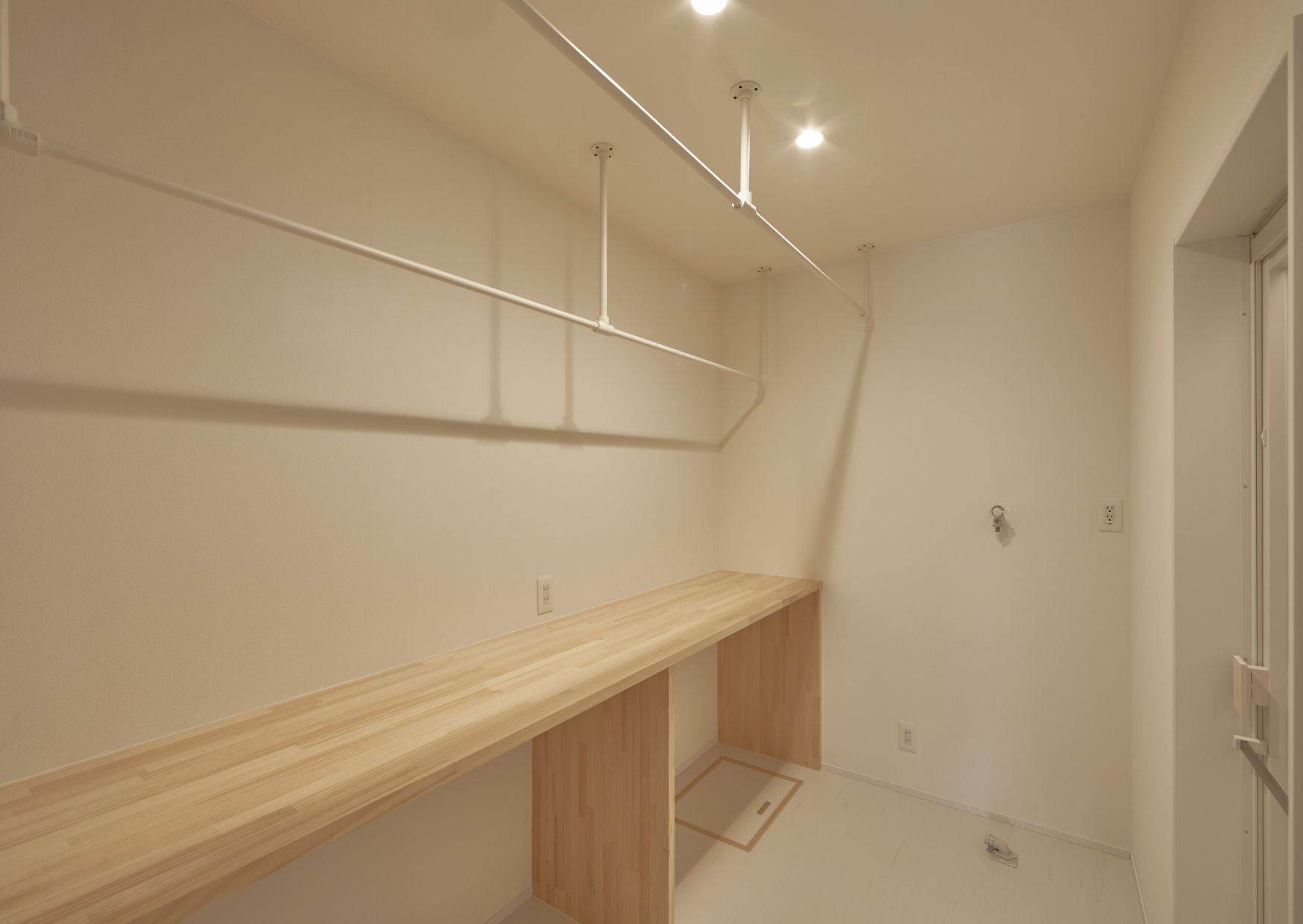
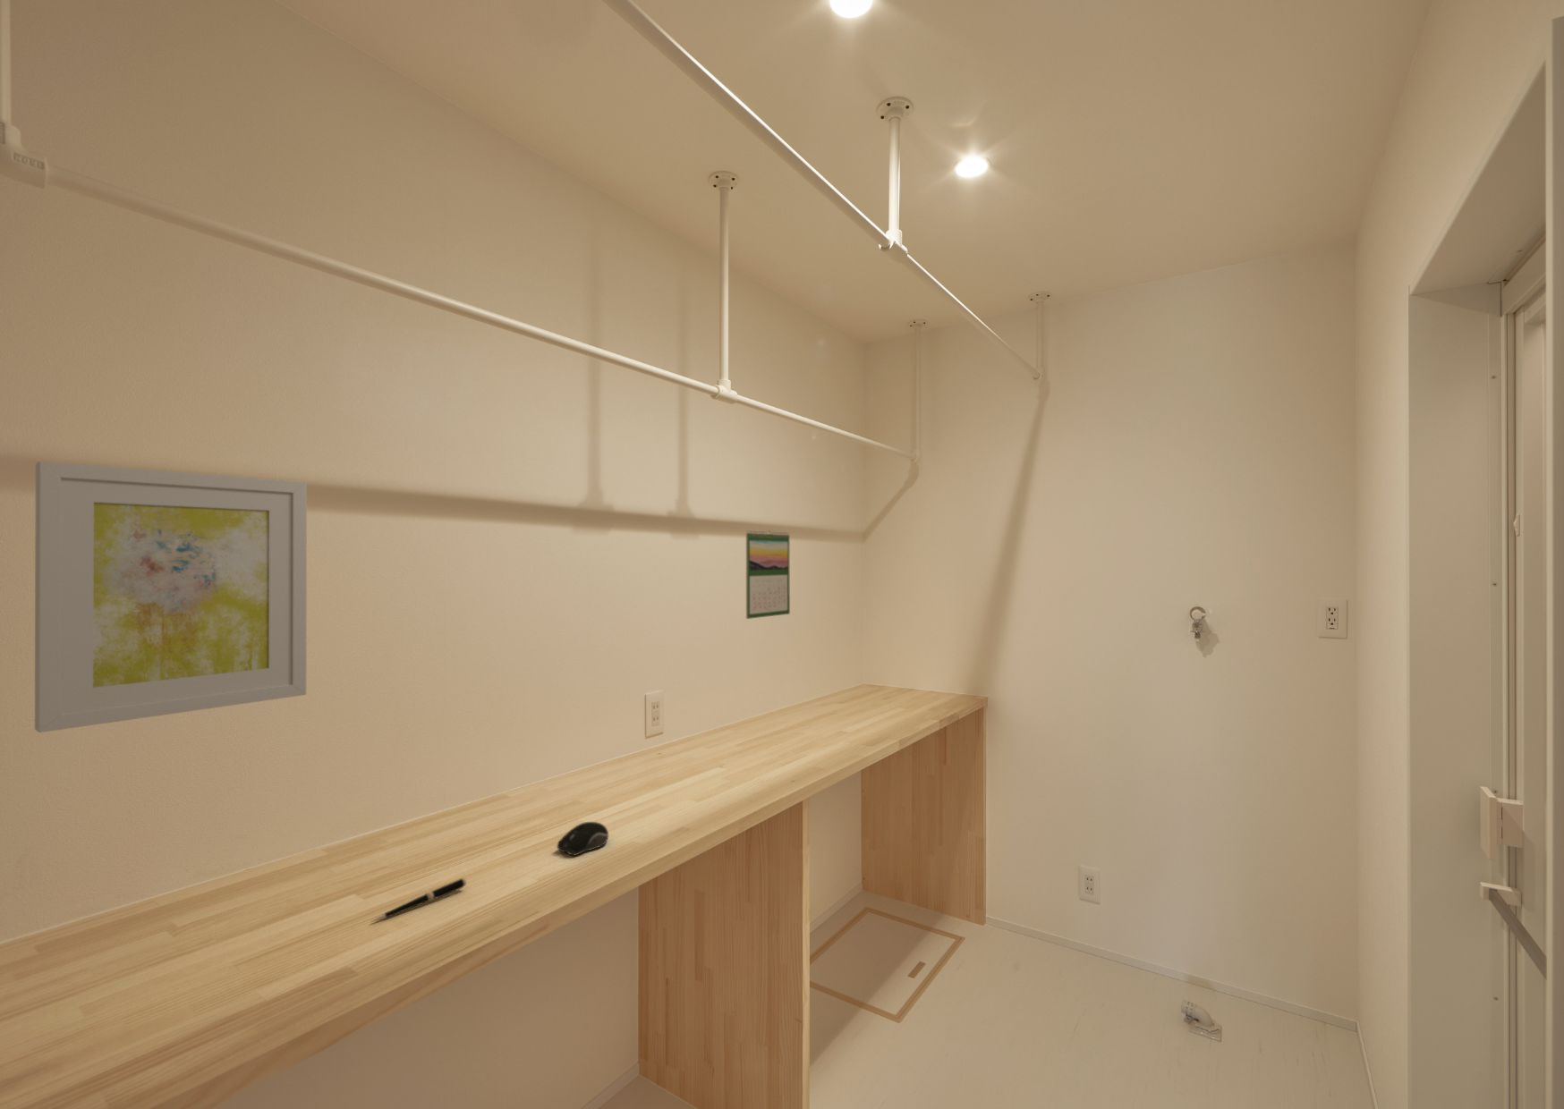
+ pen (420, 899)
+ calendar (768, 573)
+ computer mouse (585, 834)
+ wall art (186, 592)
